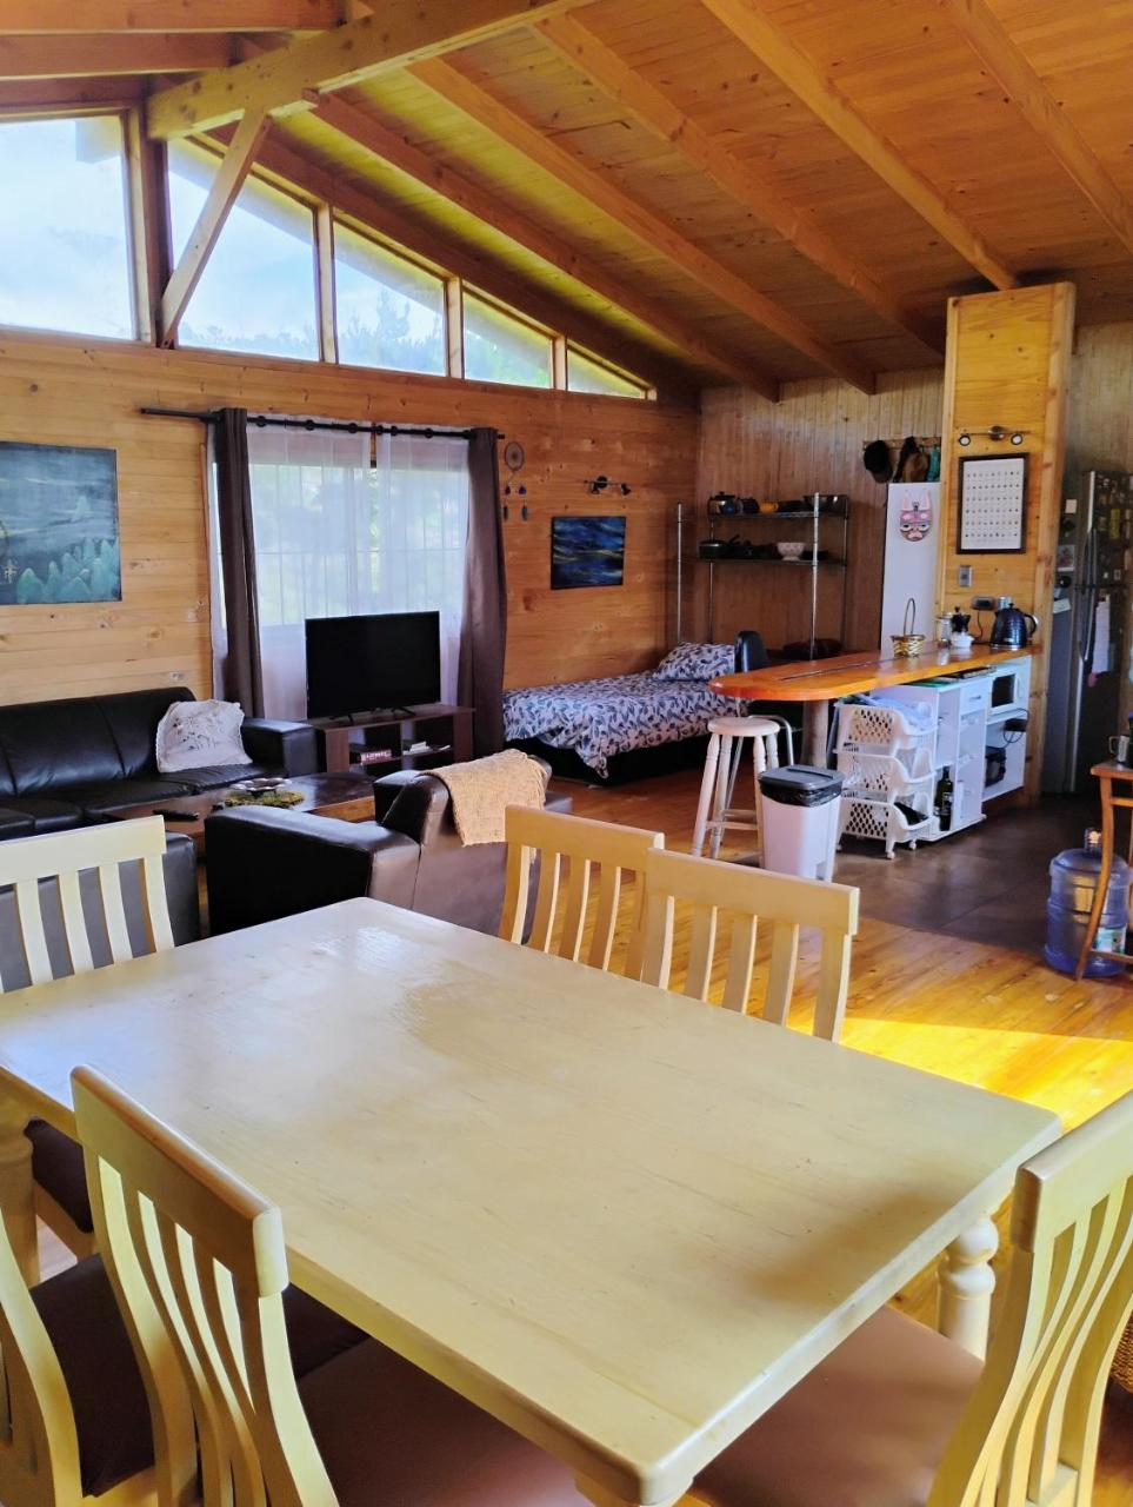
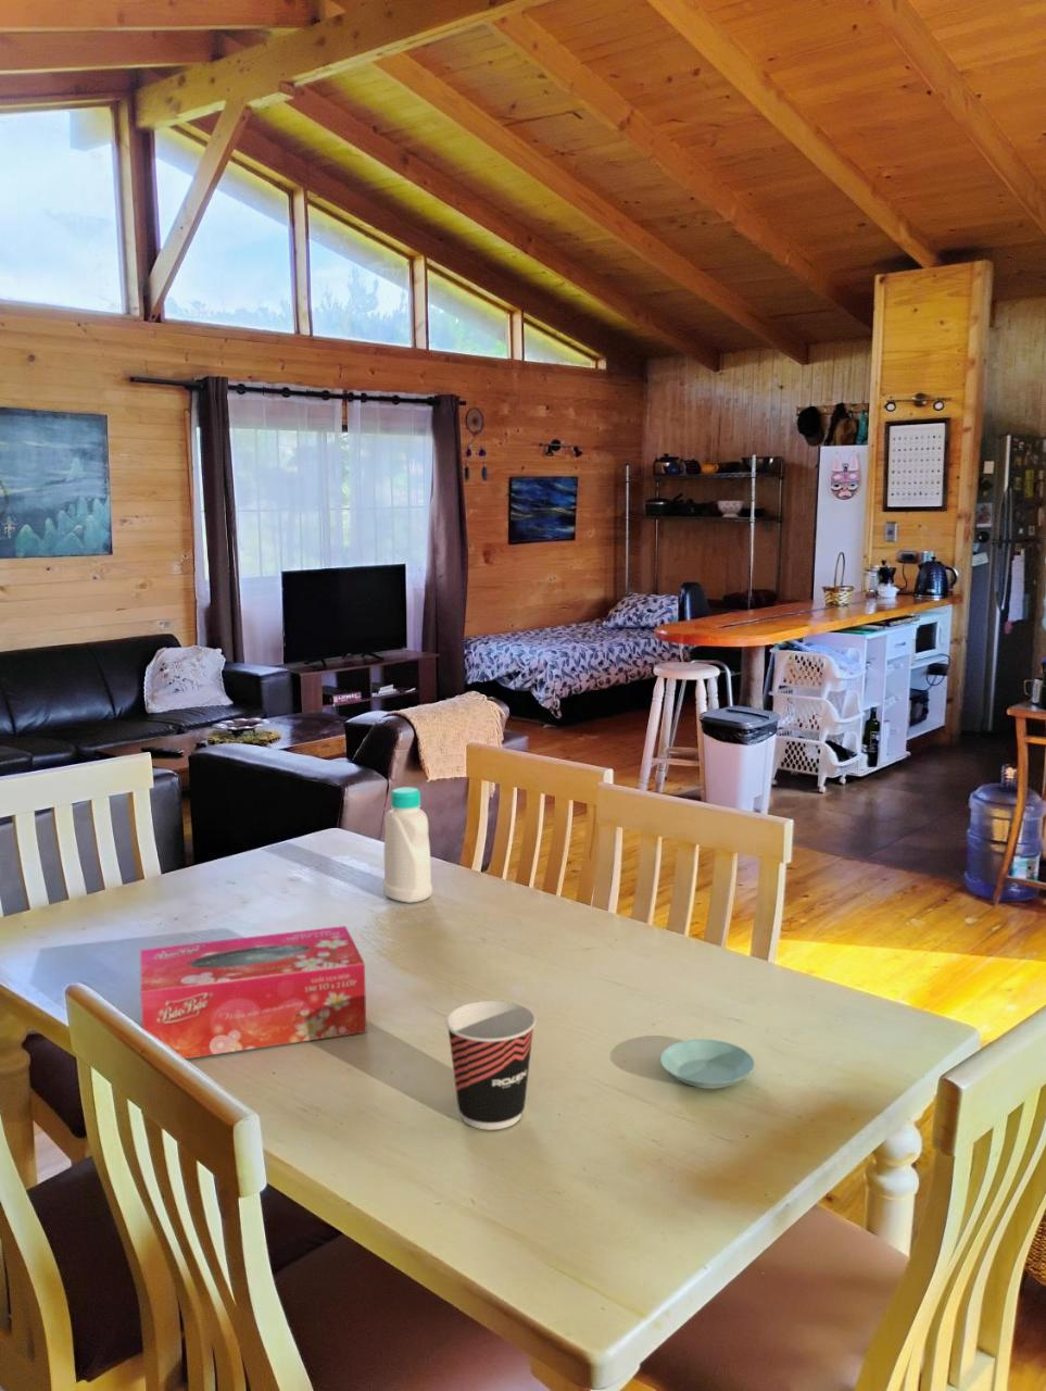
+ cup (491, 1066)
+ tissue box (252, 990)
+ bottle (407, 844)
+ saucer (706, 1067)
